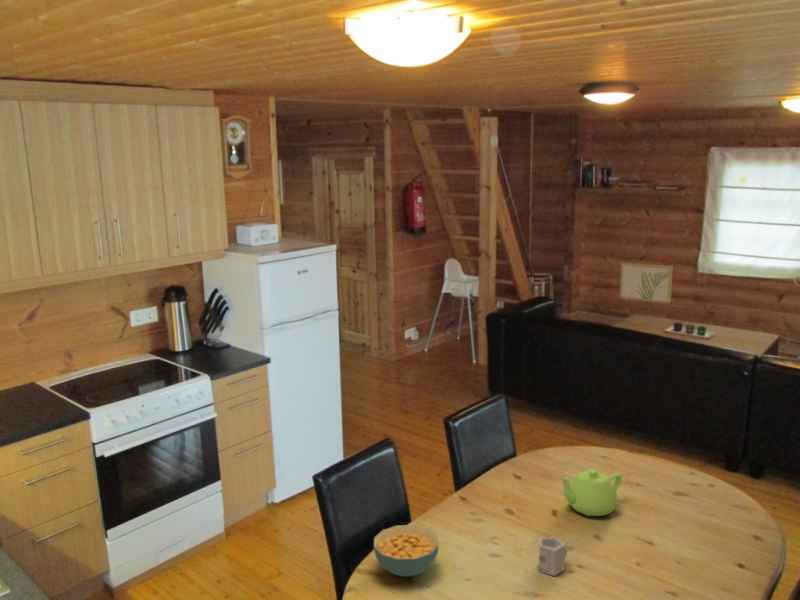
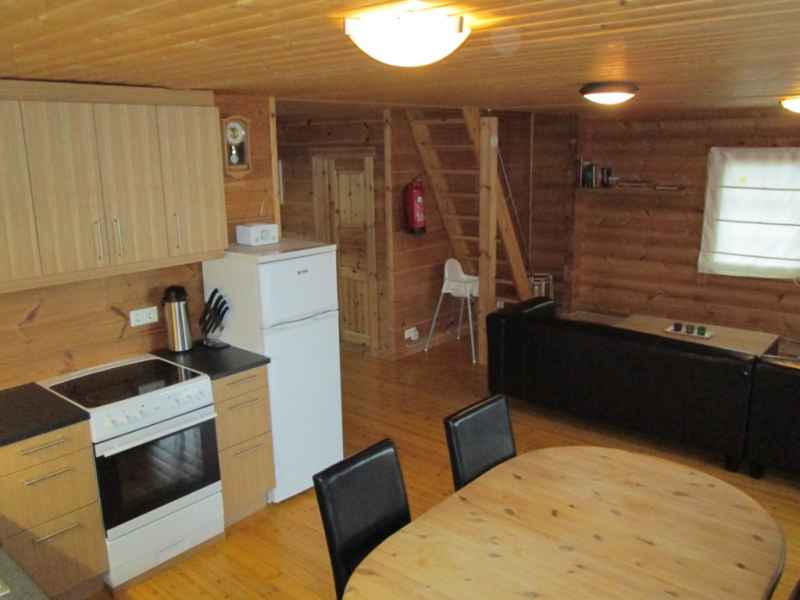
- cup (552, 554)
- teapot (590, 490)
- wall art (645, 282)
- cereal bowl (406, 556)
